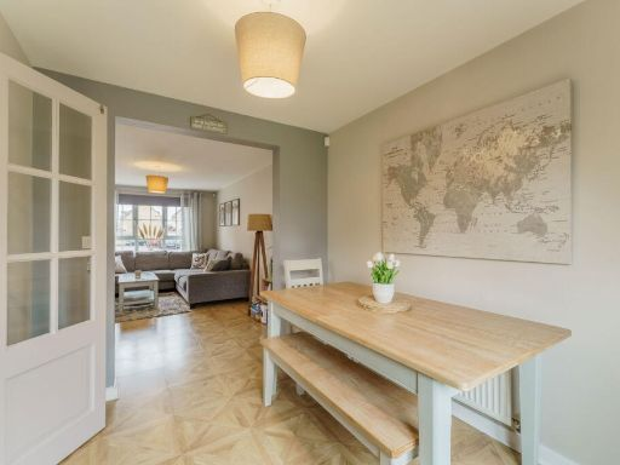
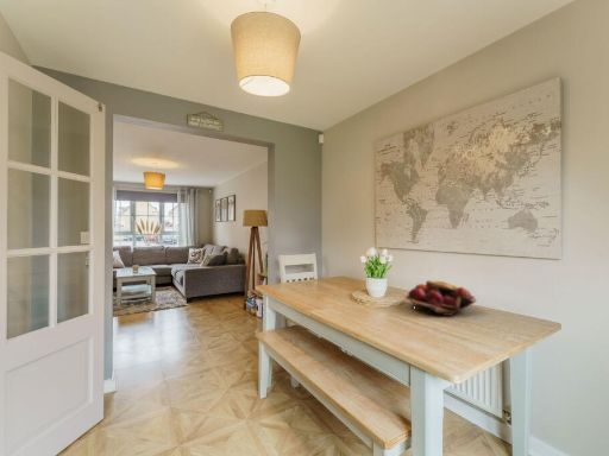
+ fruit basket (438, 296)
